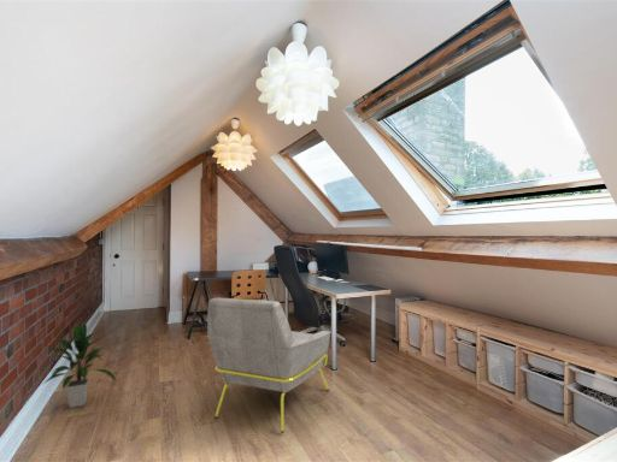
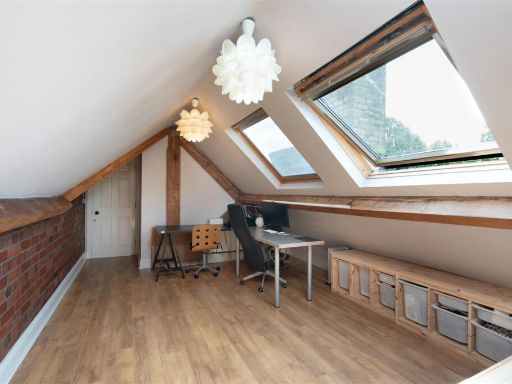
- armchair (269, 348)
- indoor plant (81, 363)
